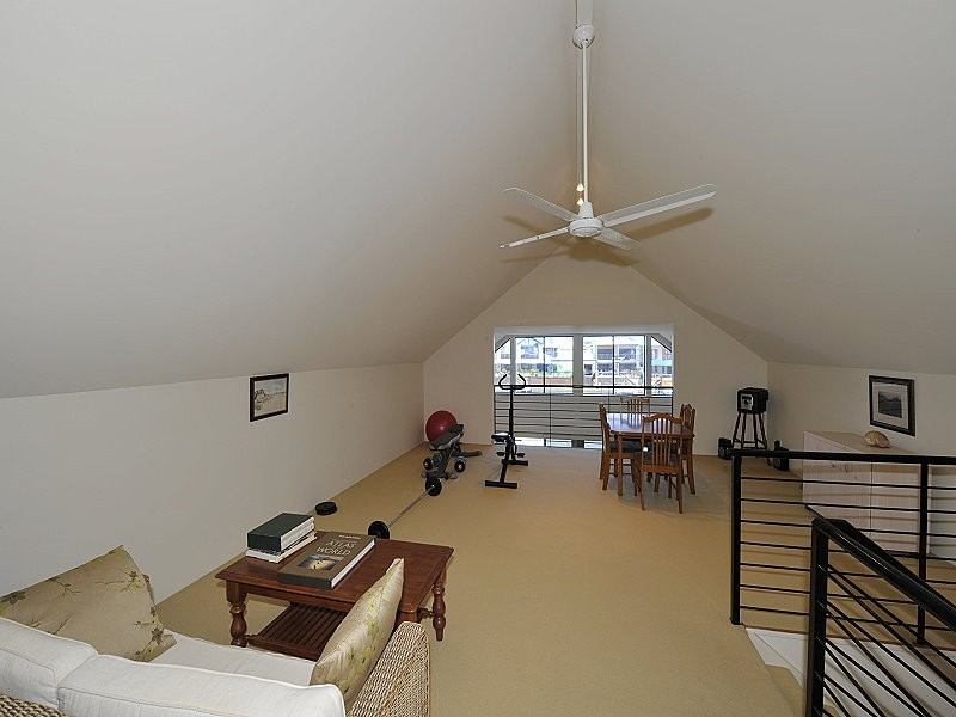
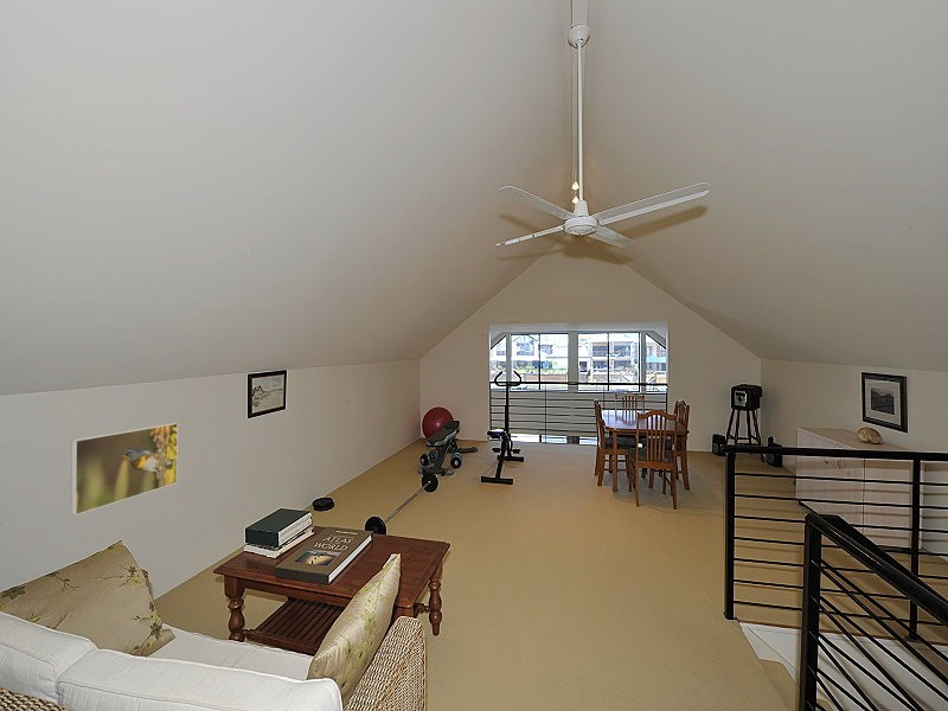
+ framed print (129, 463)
